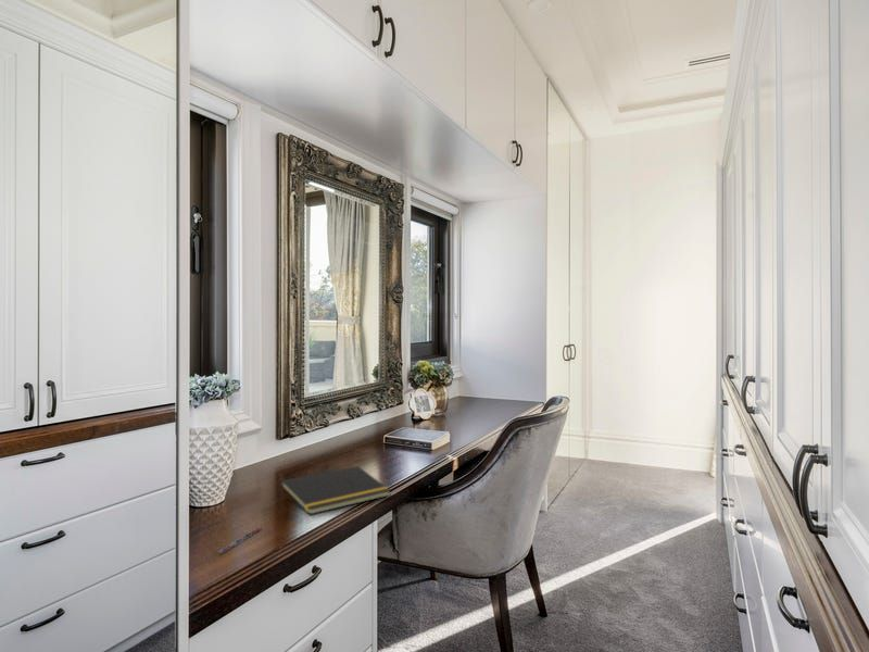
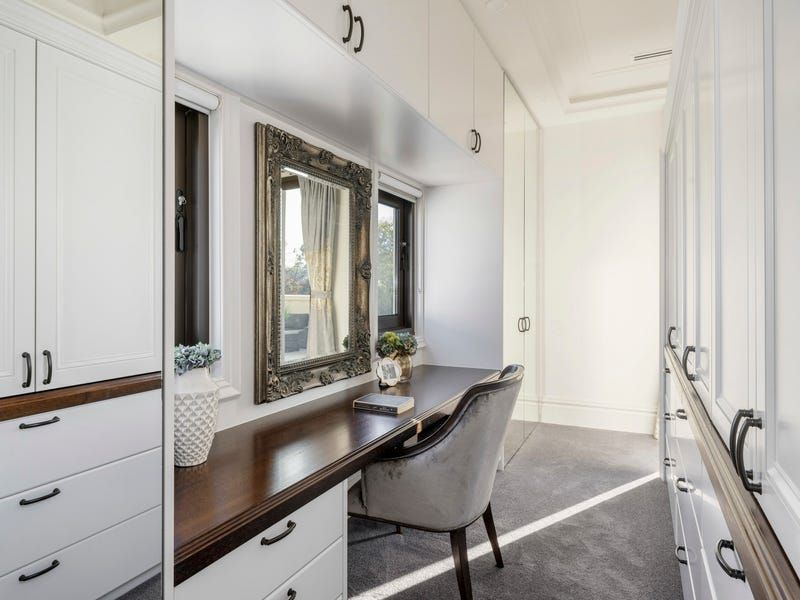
- notepad (336, 488)
- pen (241, 538)
